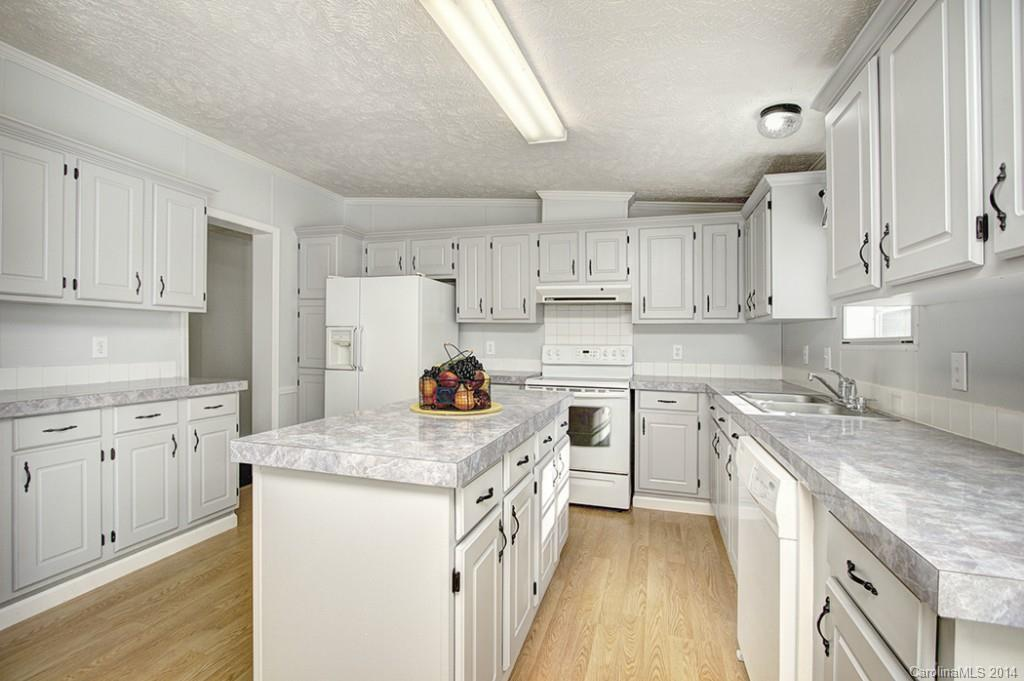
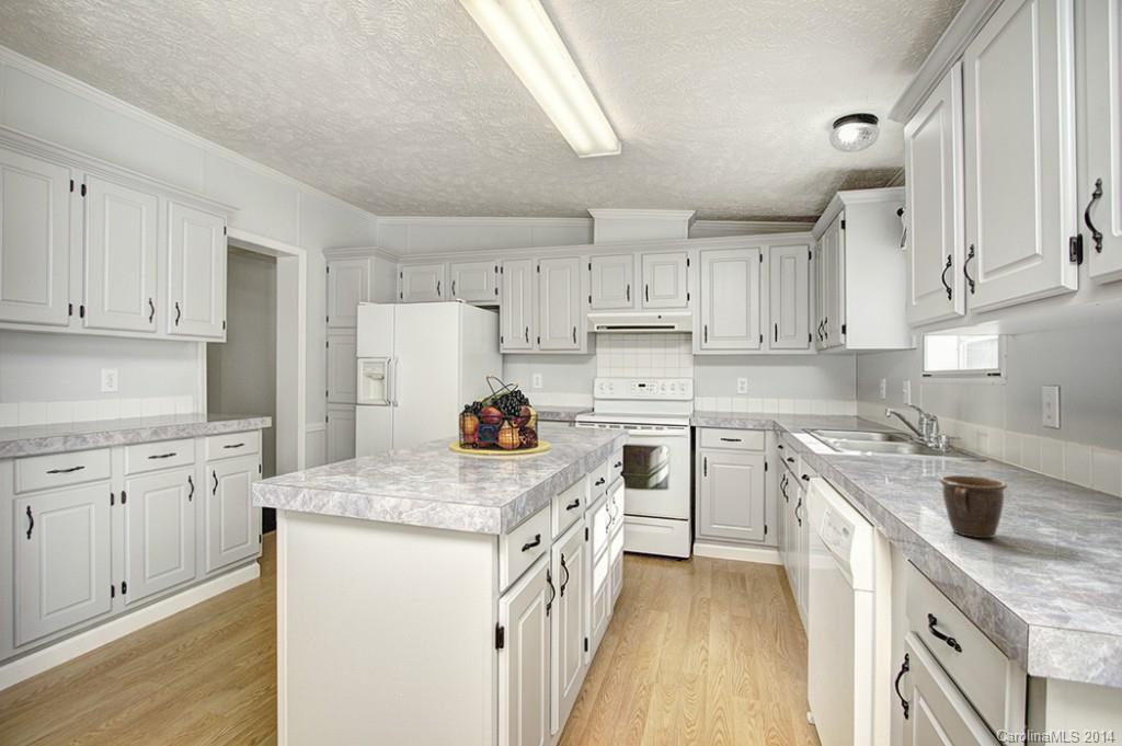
+ mug (970, 507)
